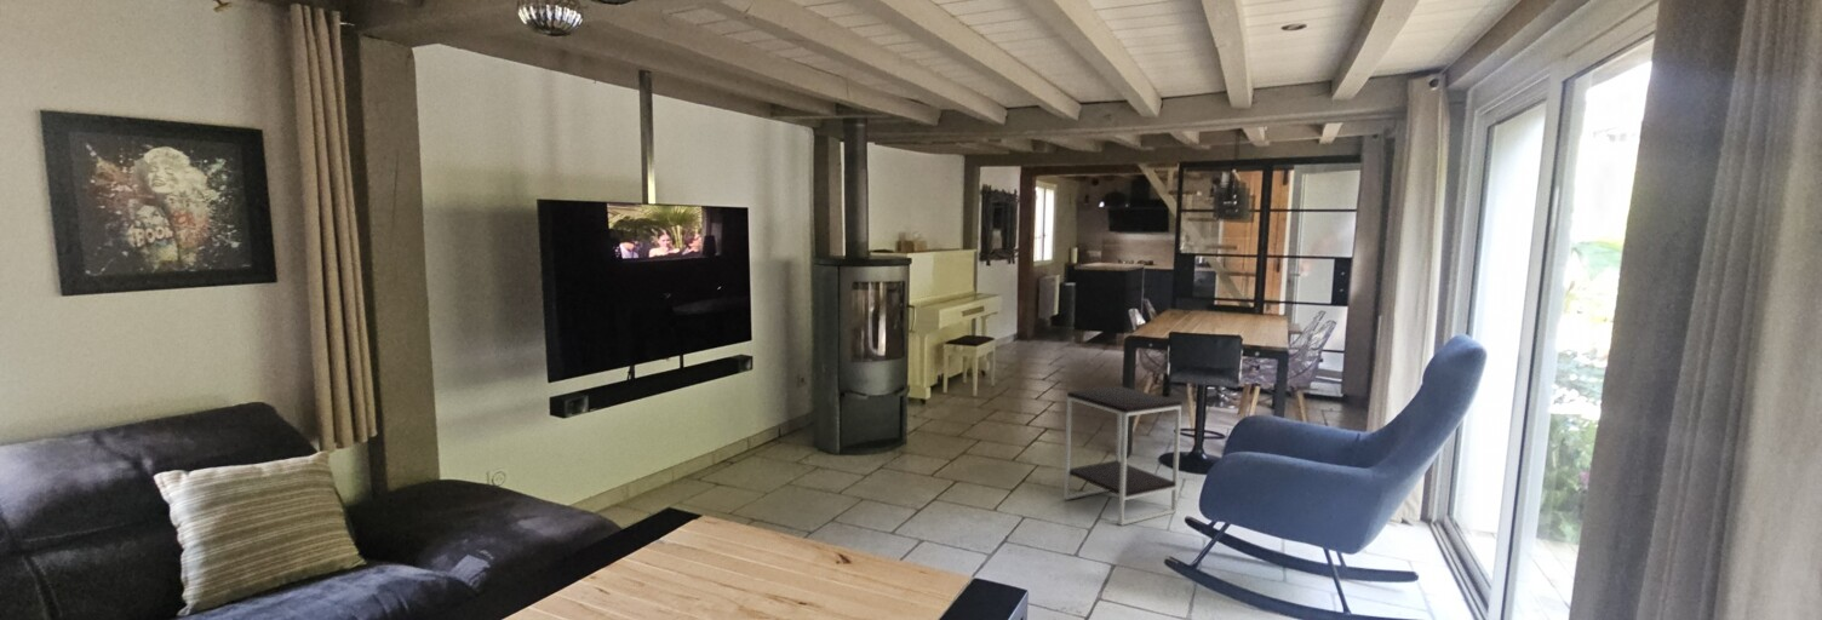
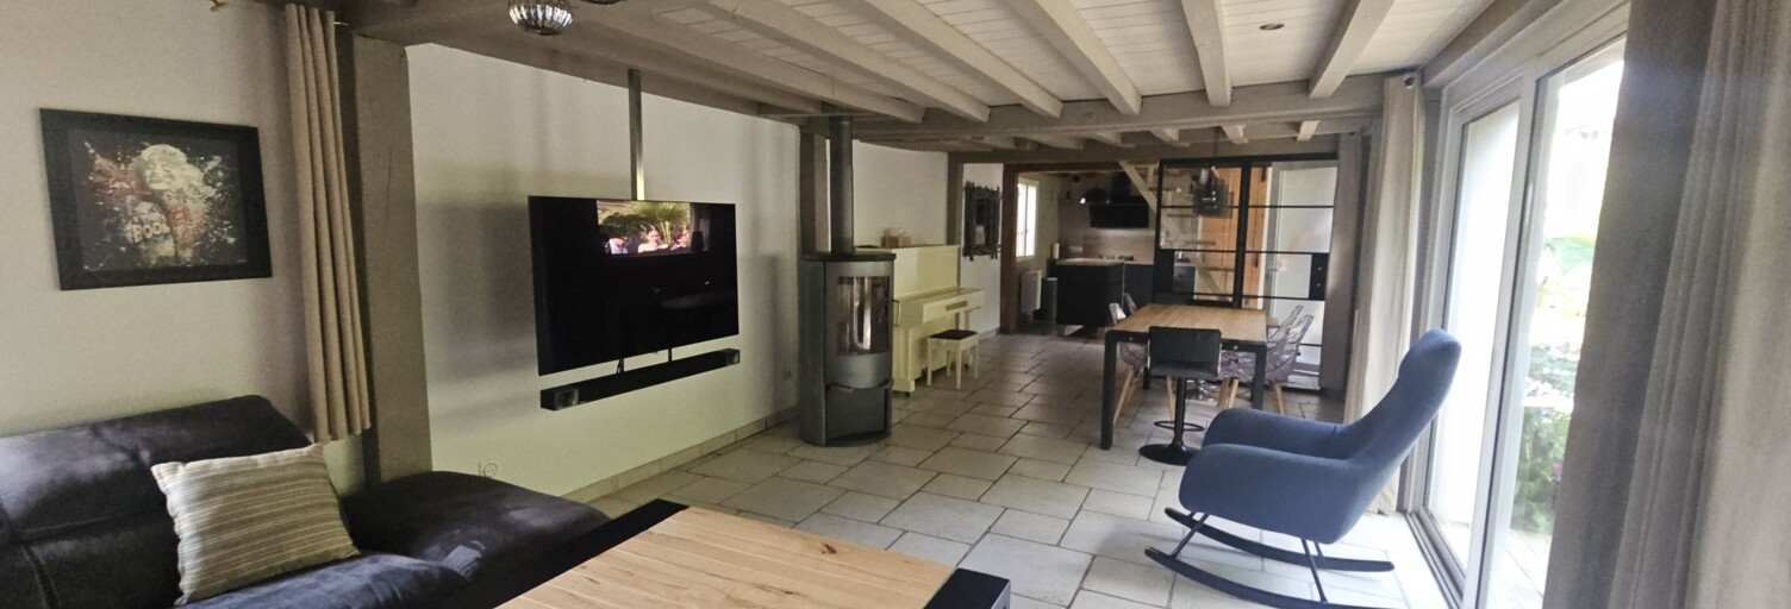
- side table (1119, 450)
